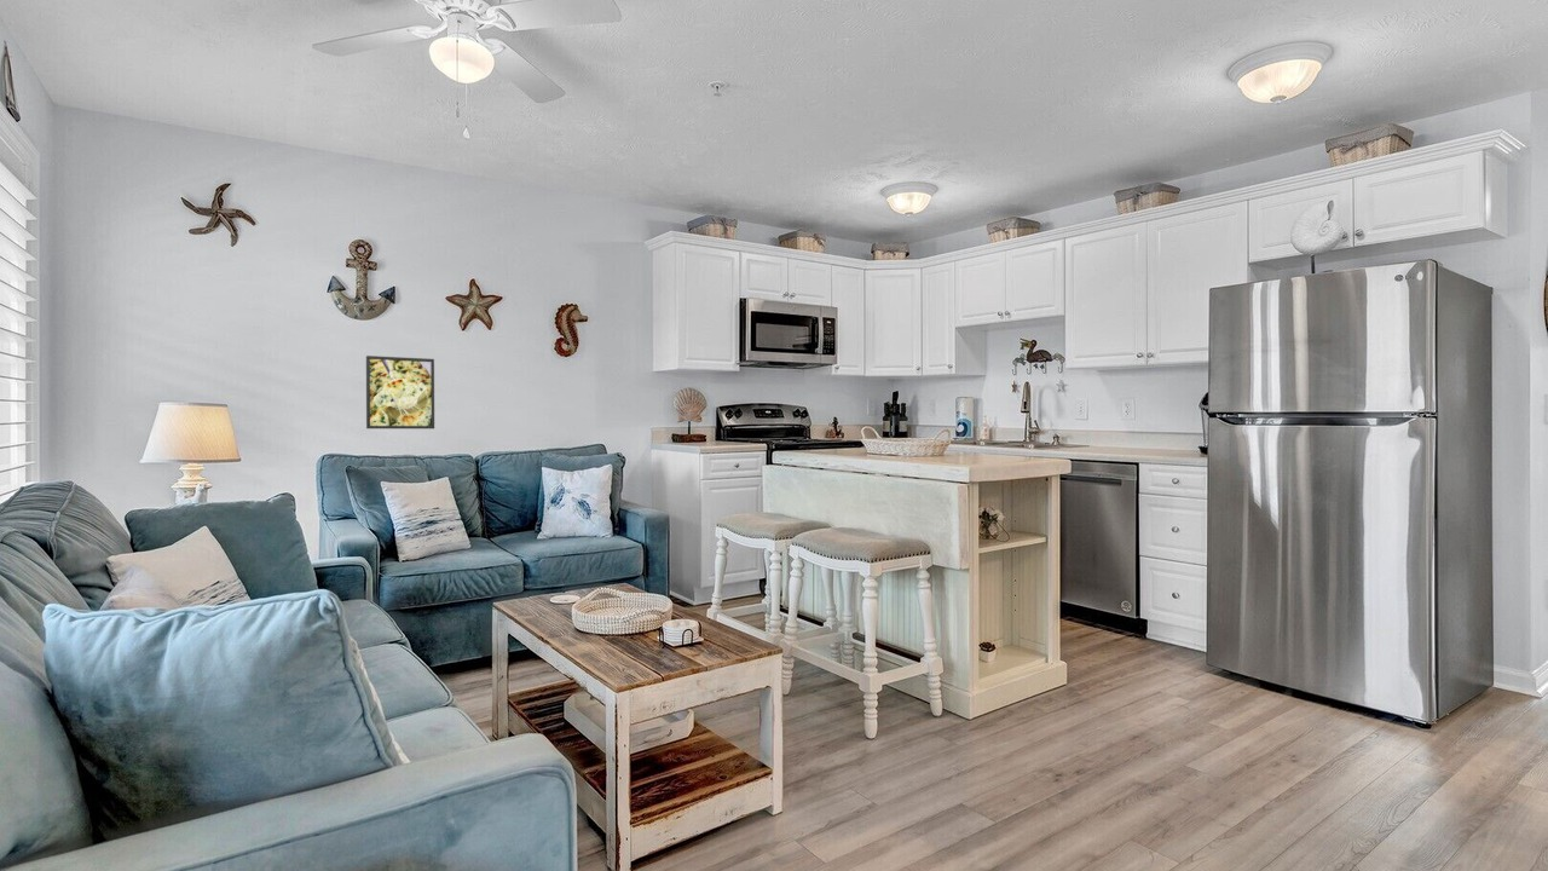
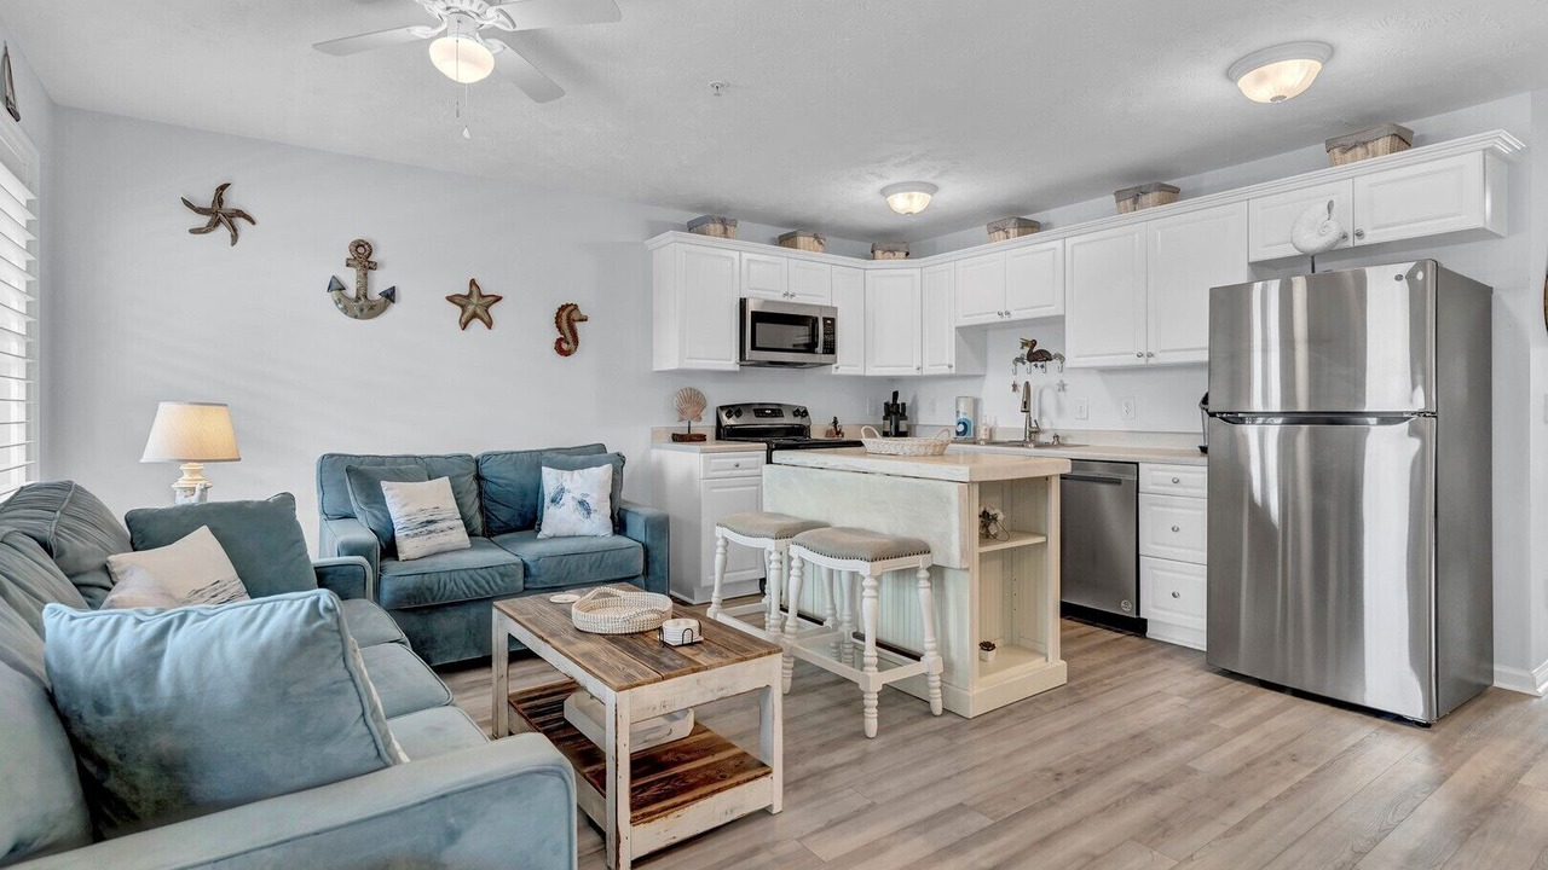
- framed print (400, 392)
